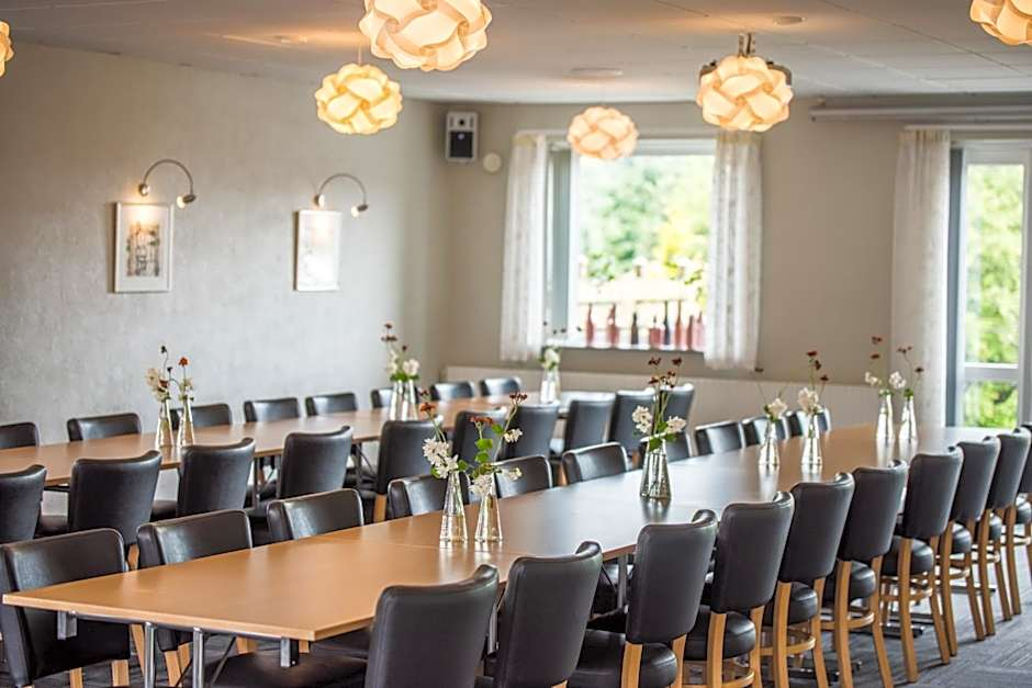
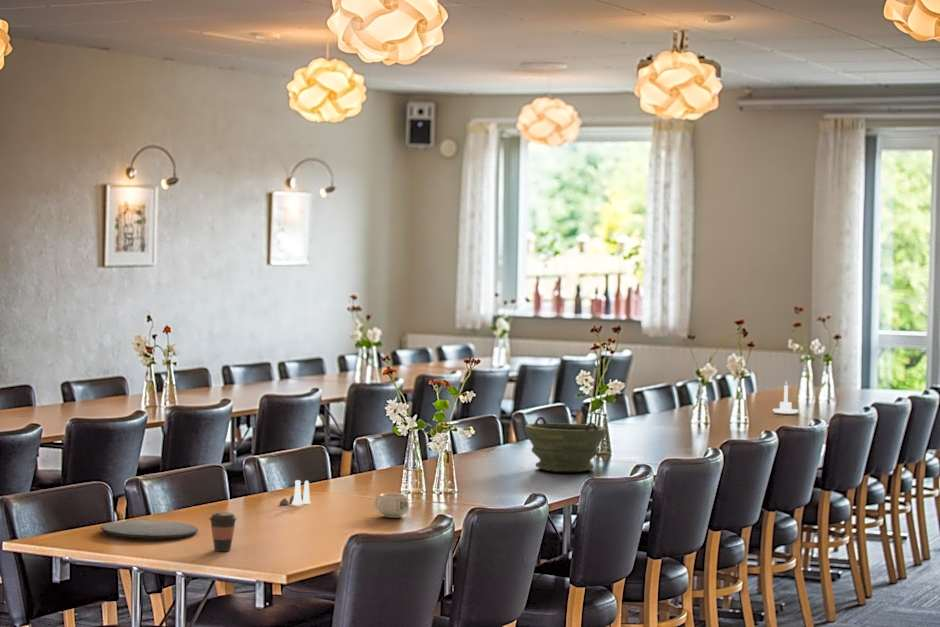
+ mug (390, 505)
+ coffee cup (222, 531)
+ salt and pepper shaker set (296, 491)
+ plate (149, 528)
+ bowl (565, 444)
+ candle holder (785, 396)
